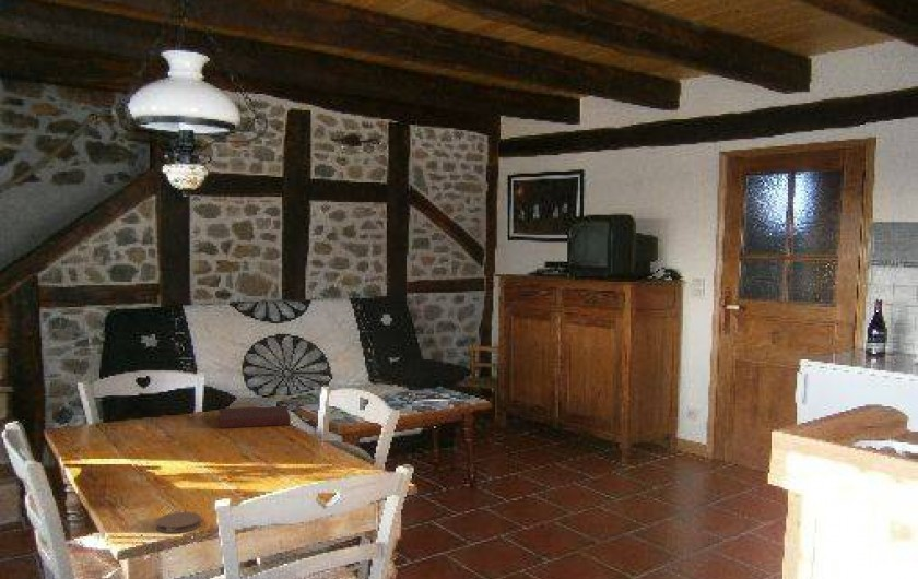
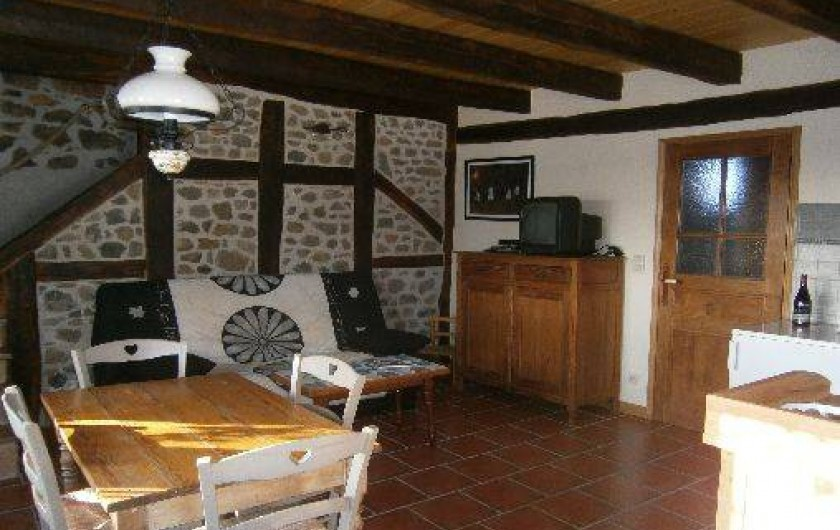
- notebook (254, 416)
- coaster (178, 521)
